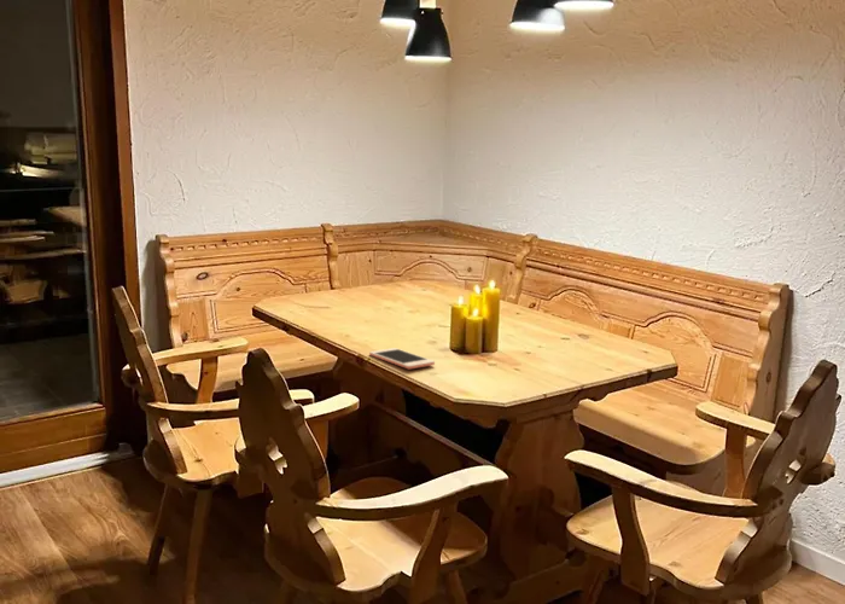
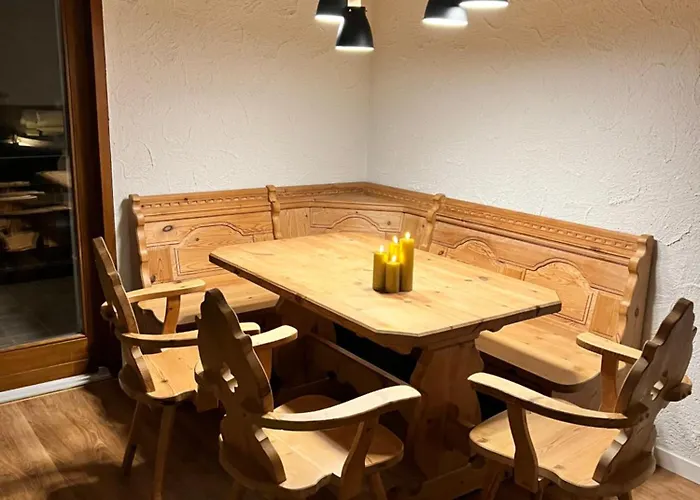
- cell phone (401, 358)
